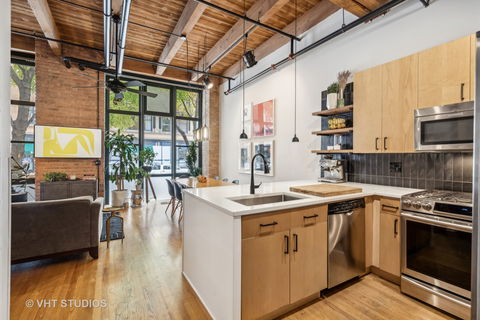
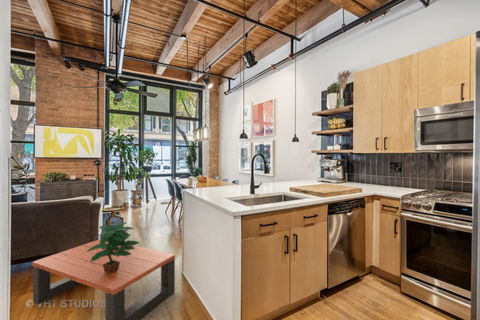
+ coffee table (106, 277)
+ potted plant (114, 248)
